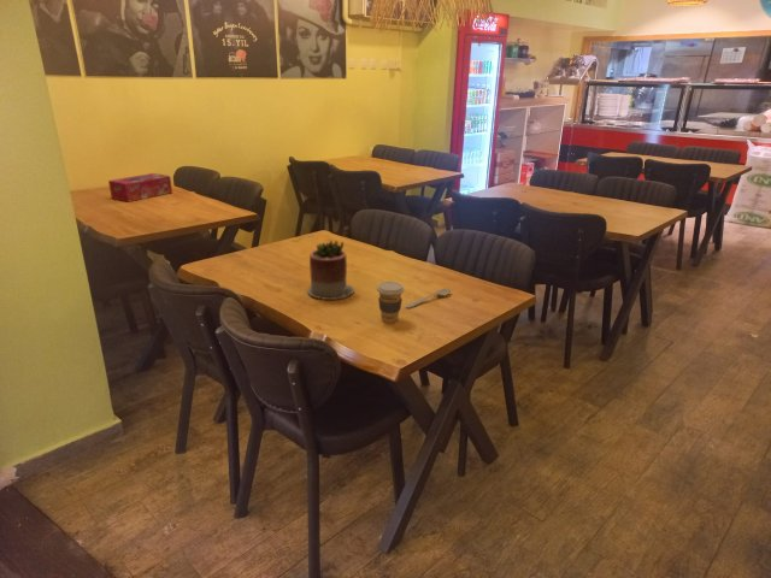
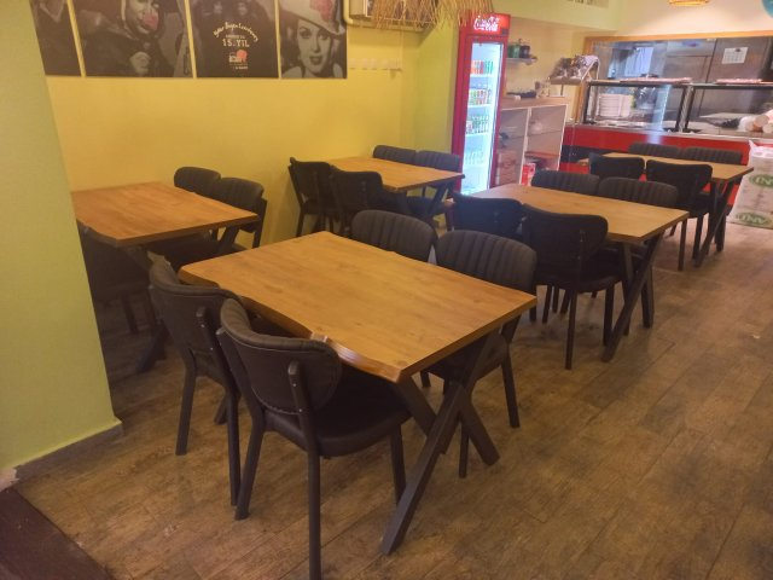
- coffee cup (389, 302)
- succulent planter (330, 266)
- tissue box (141, 187)
- spoon (428, 296)
